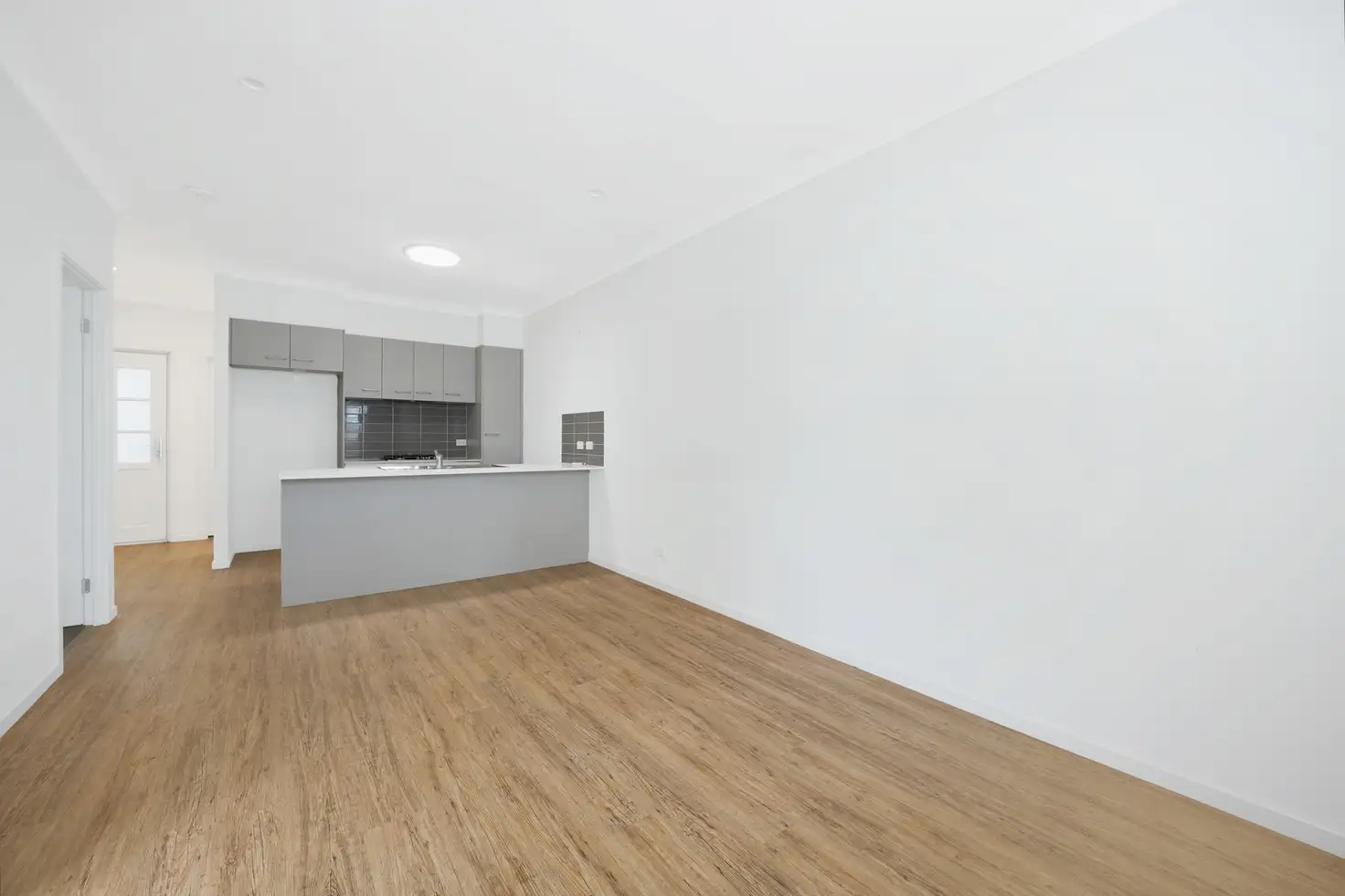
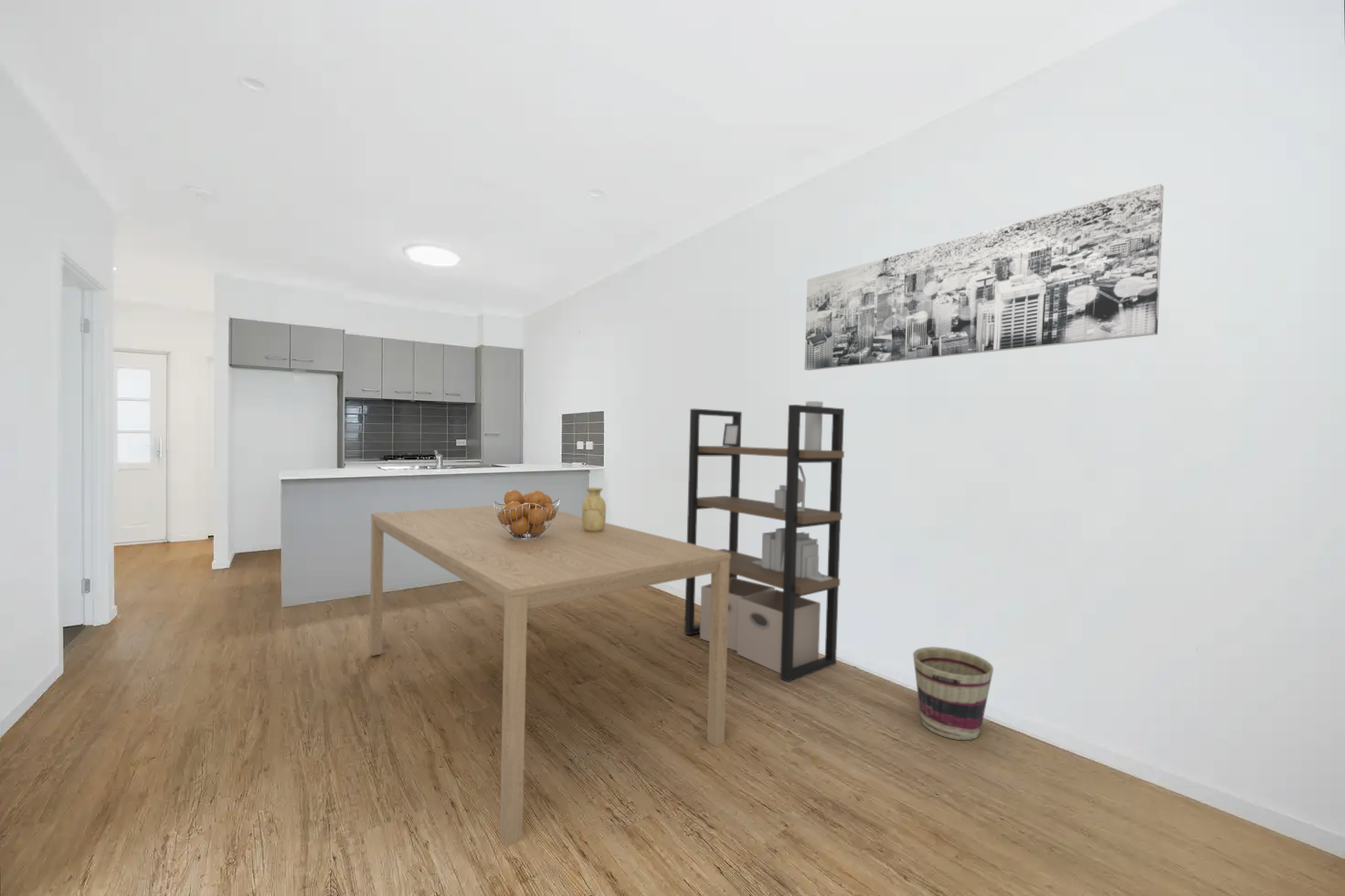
+ vase (594, 509)
+ shelving unit (762, 533)
+ dining table (521, 611)
+ fruit basket (526, 512)
+ basket (950, 693)
+ wall art (940, 300)
